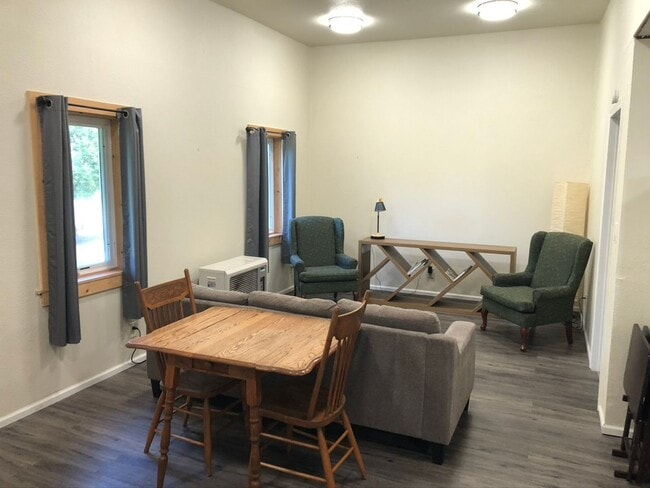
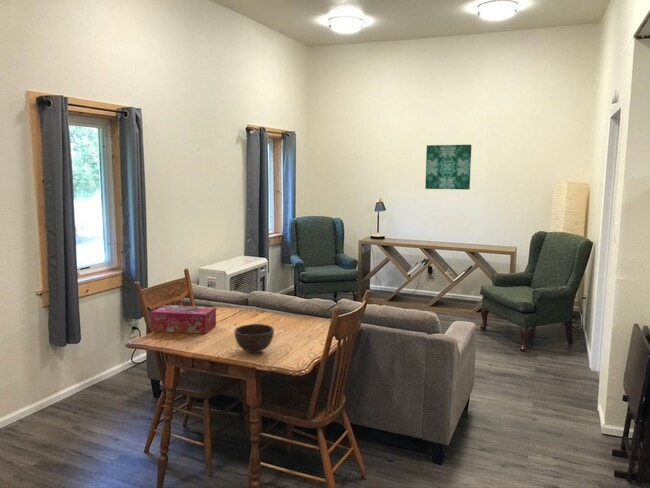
+ bowl (254, 340)
+ tissue box (184, 318)
+ wall art (448, 167)
